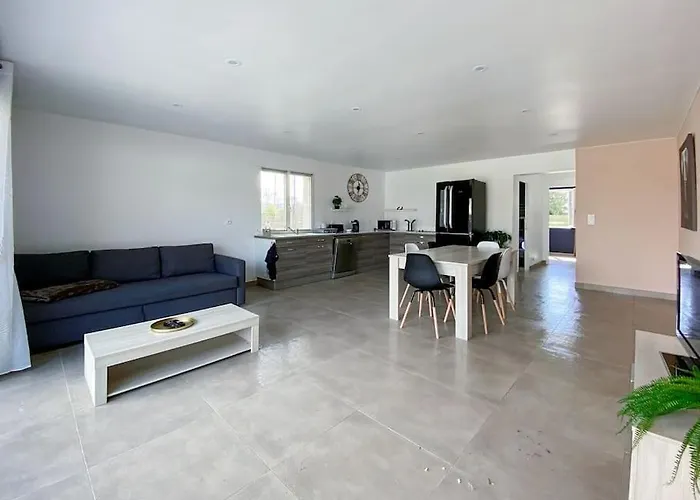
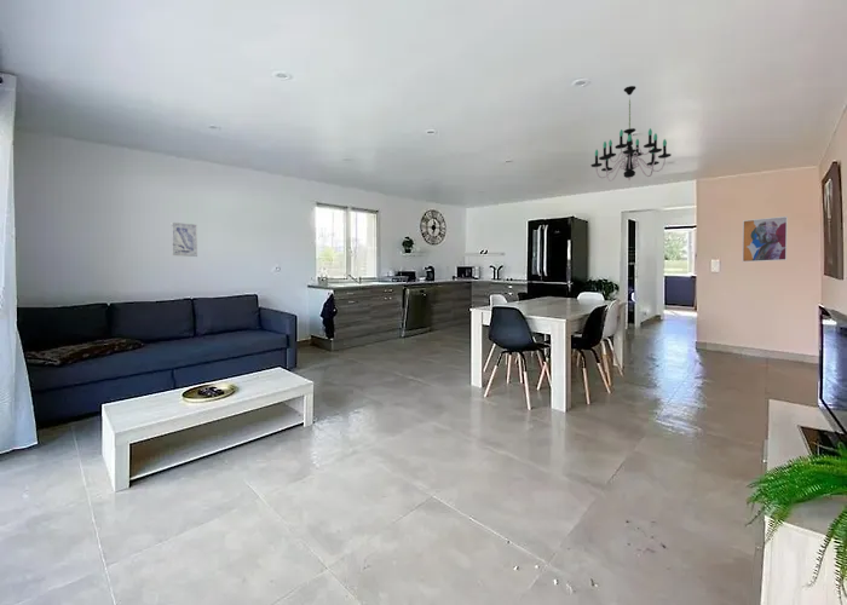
+ chandelier (629, 133)
+ wall art (184, 240)
+ wall art (764, 240)
